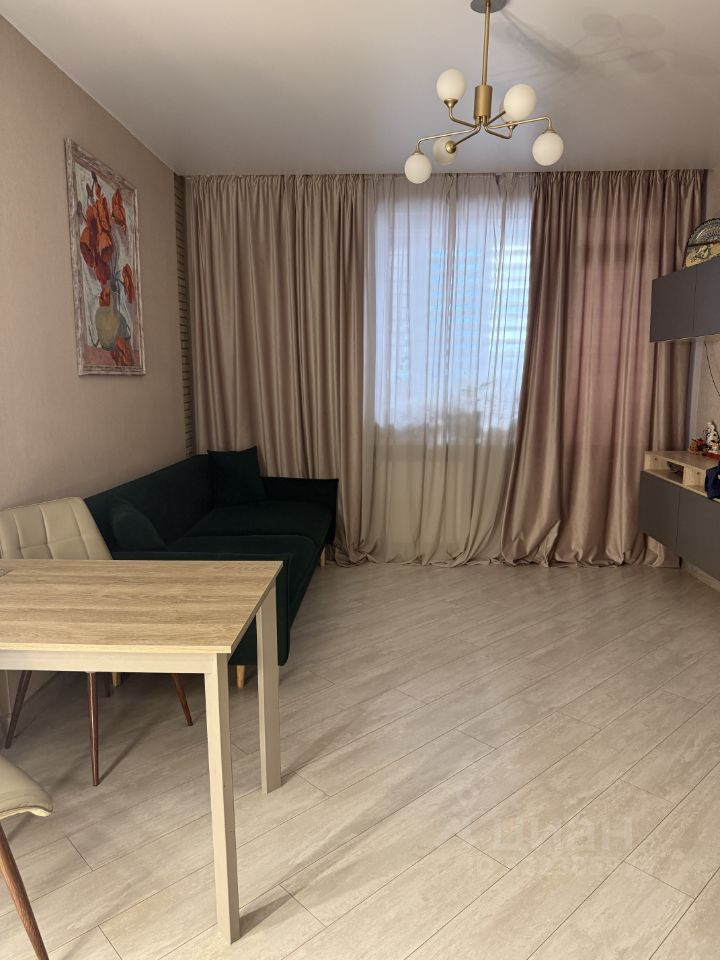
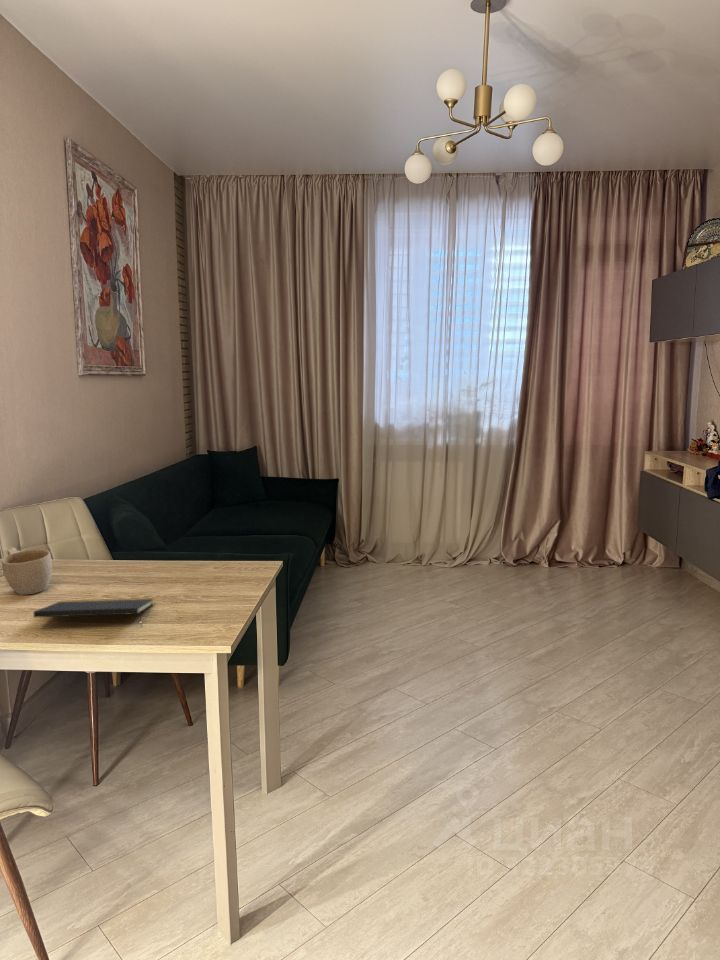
+ cup (26, 570)
+ notepad (97, 607)
